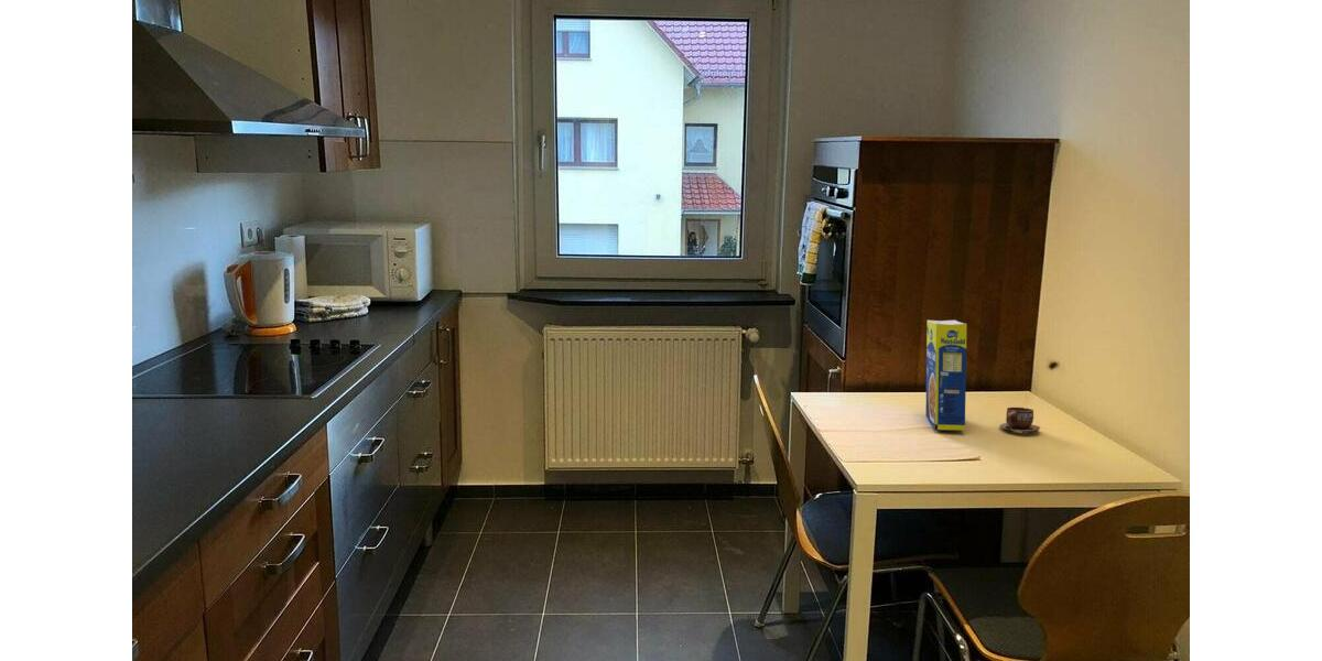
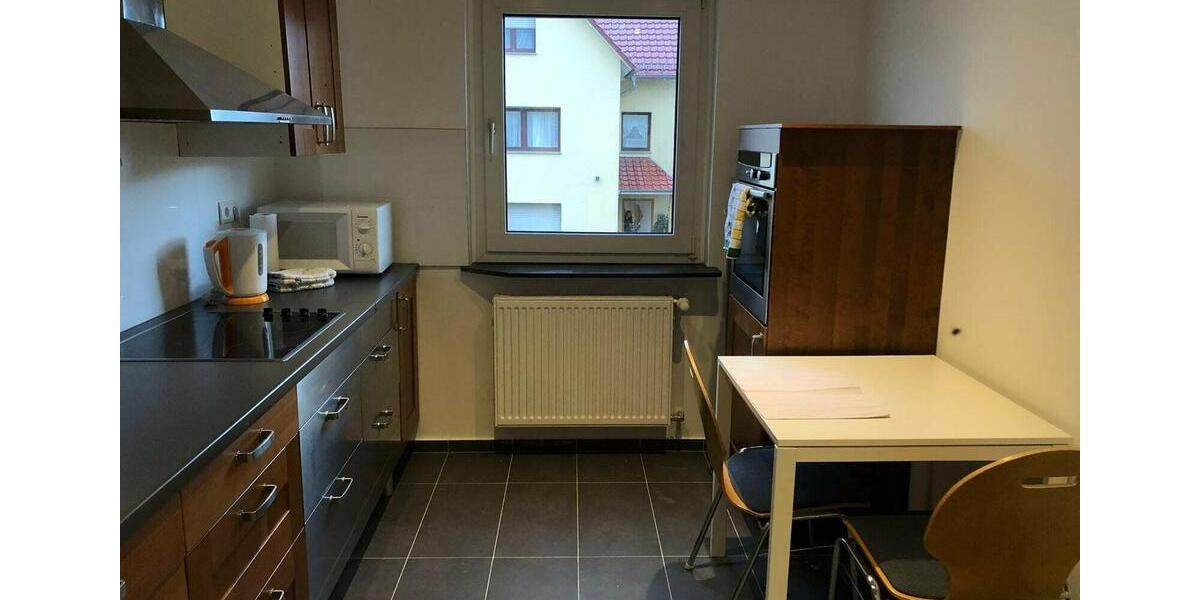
- cup (1018, 419)
- legume (945, 372)
